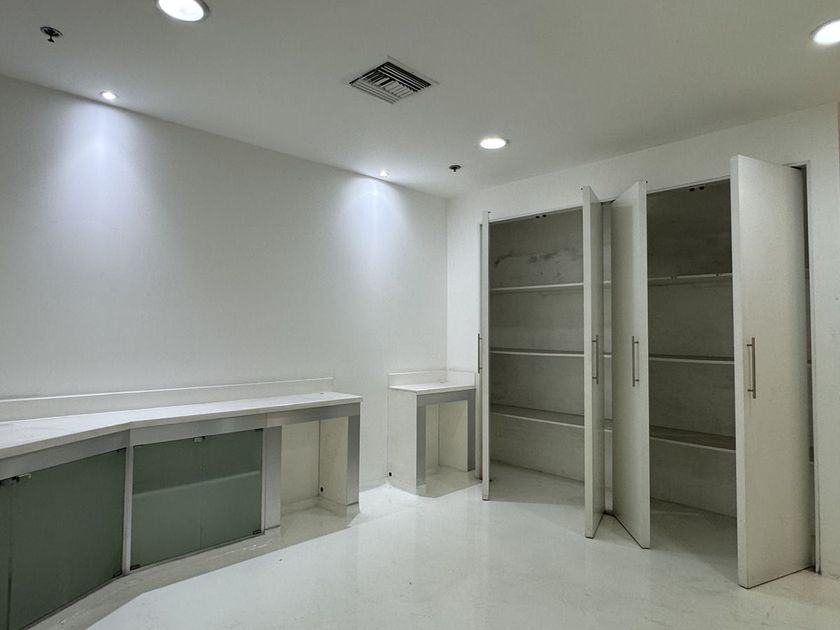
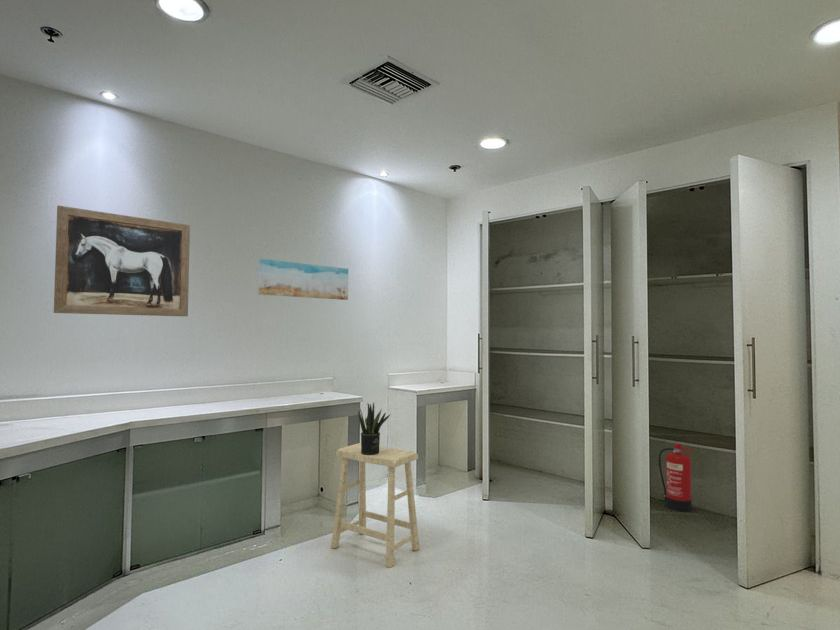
+ wall art (305, 280)
+ potted plant (372, 427)
+ wall art (127, 265)
+ stool (365, 499)
+ fire extinguisher (676, 474)
